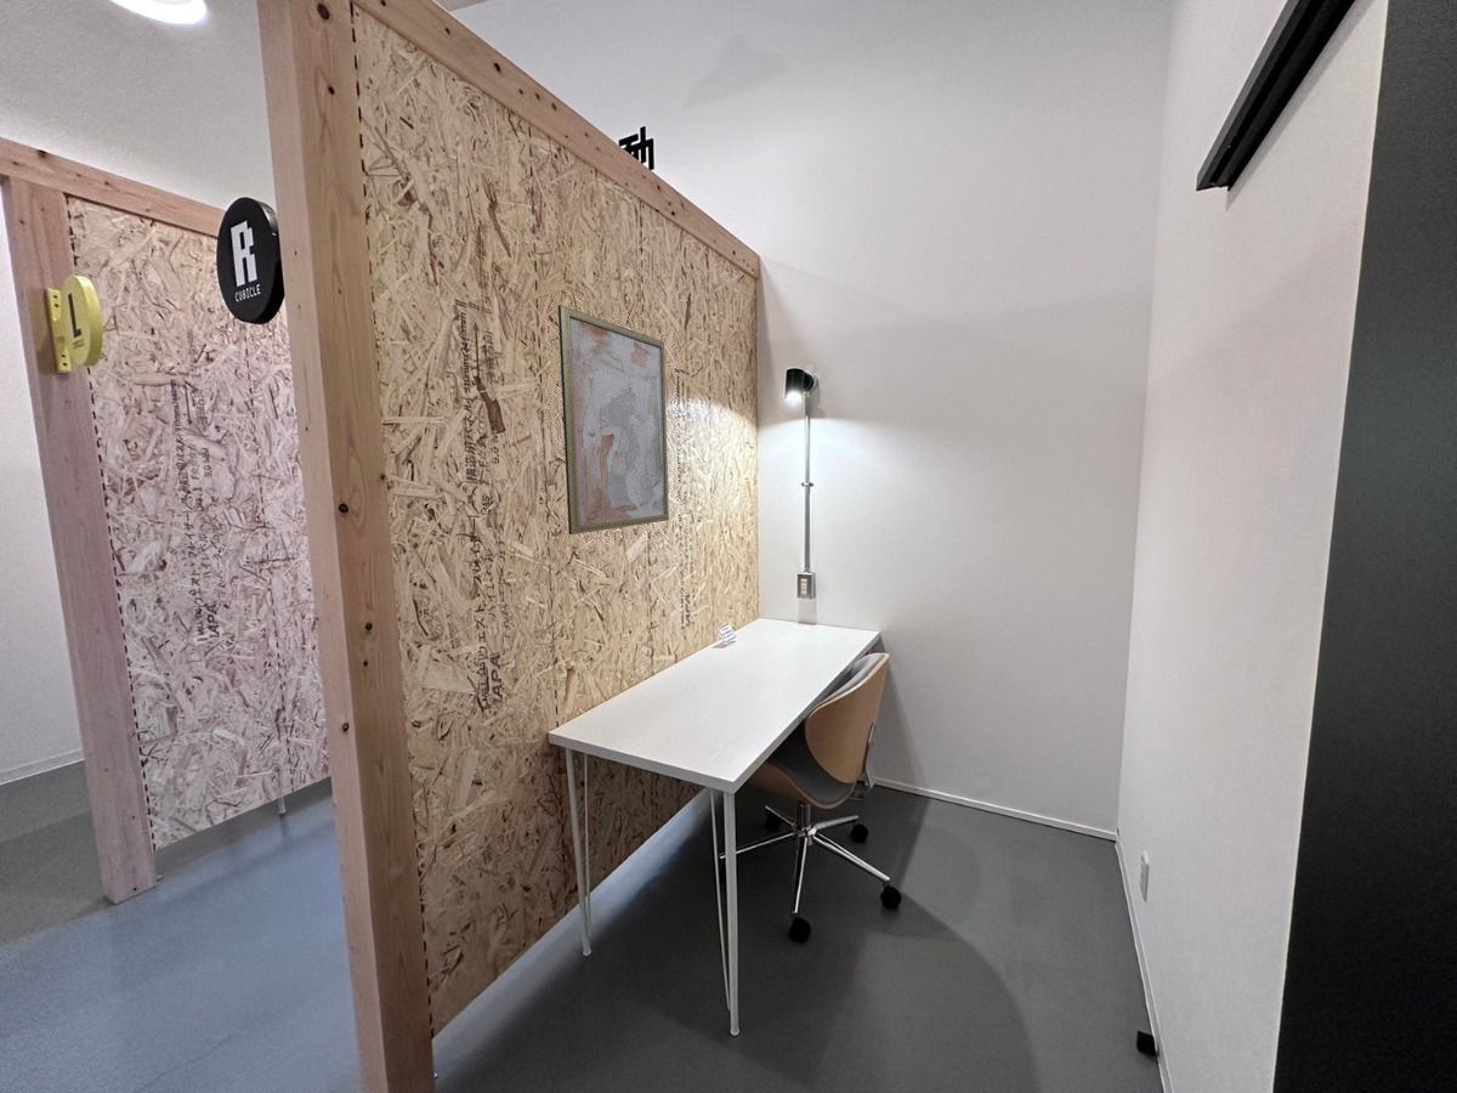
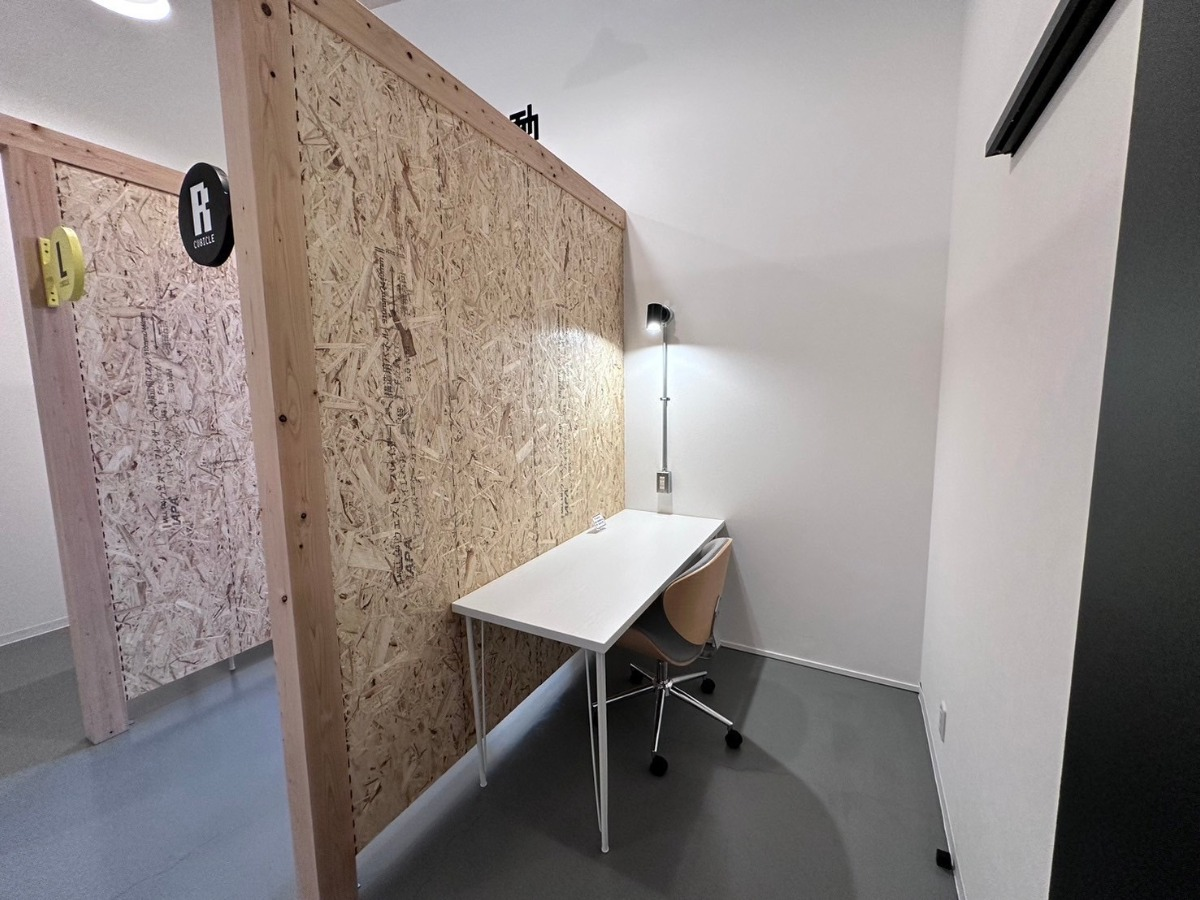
- wall art (622, 427)
